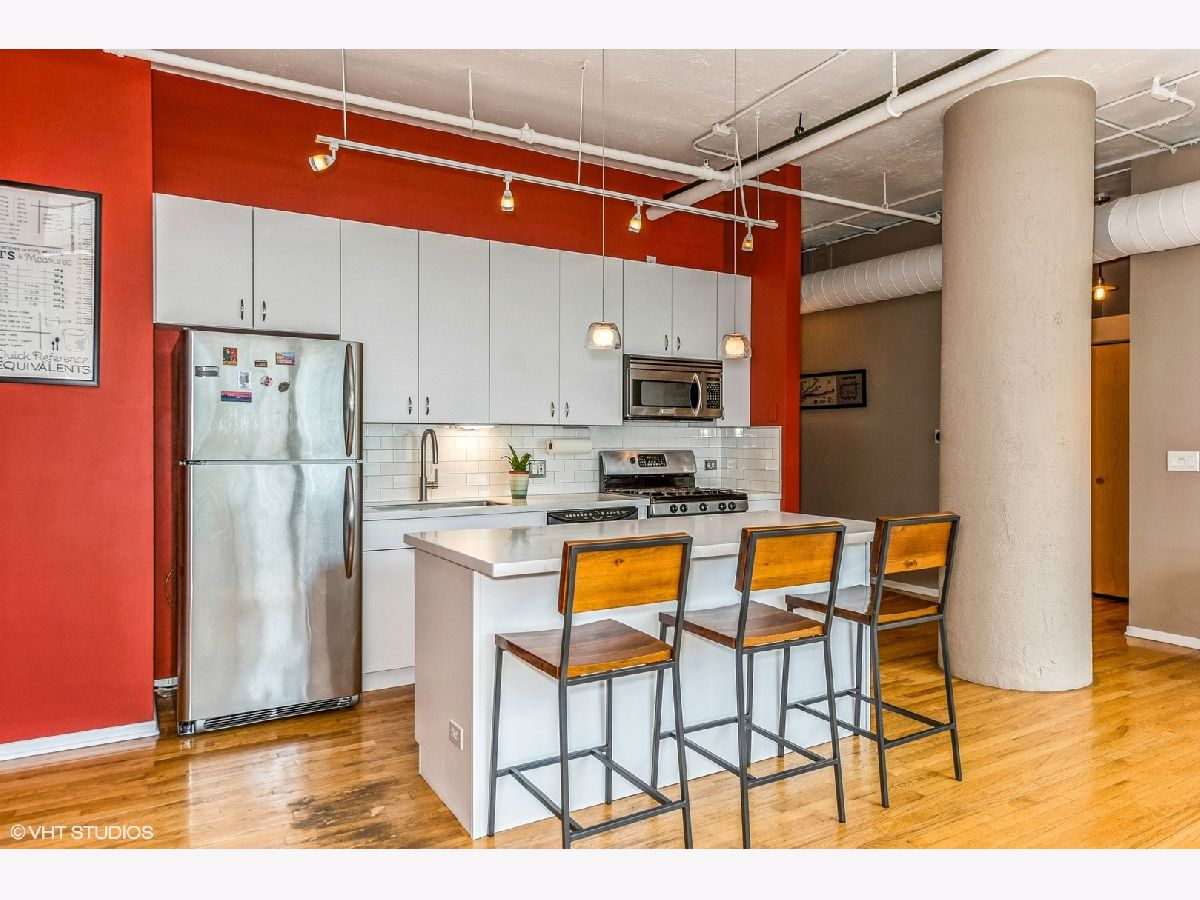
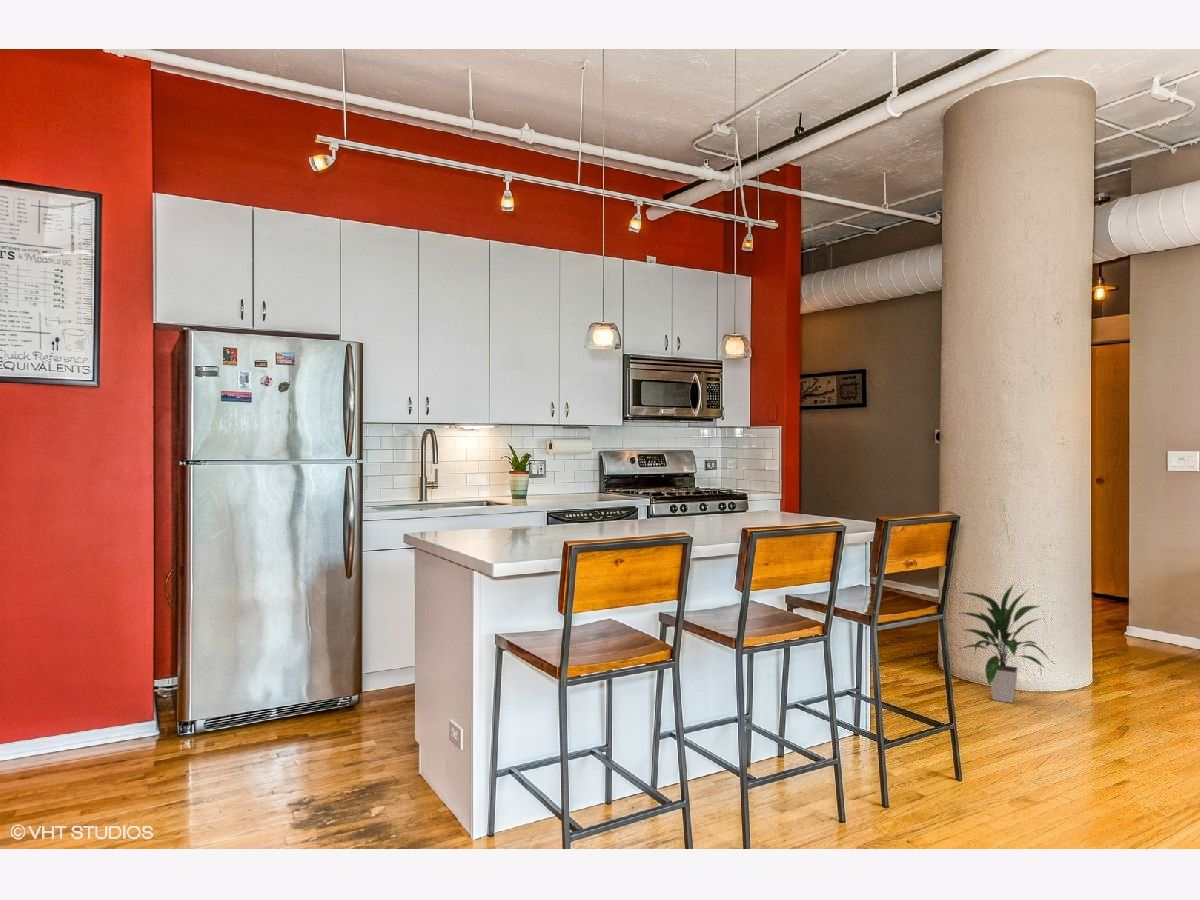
+ indoor plant (999, 641)
